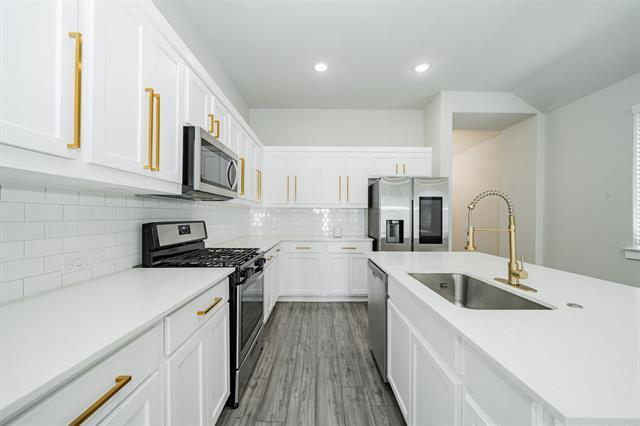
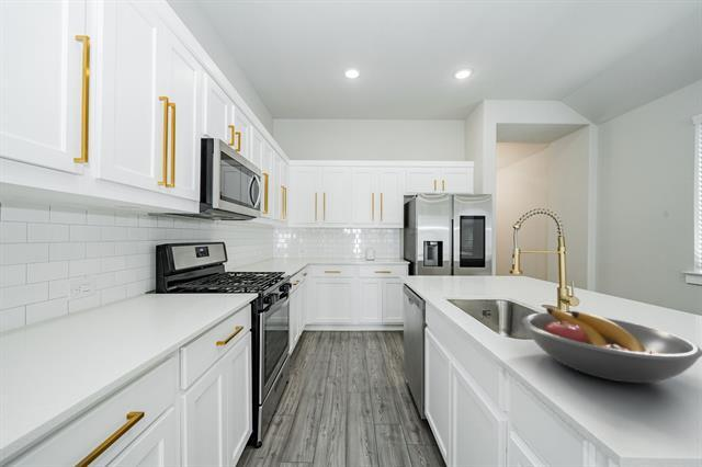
+ fruit bowl (598, 343)
